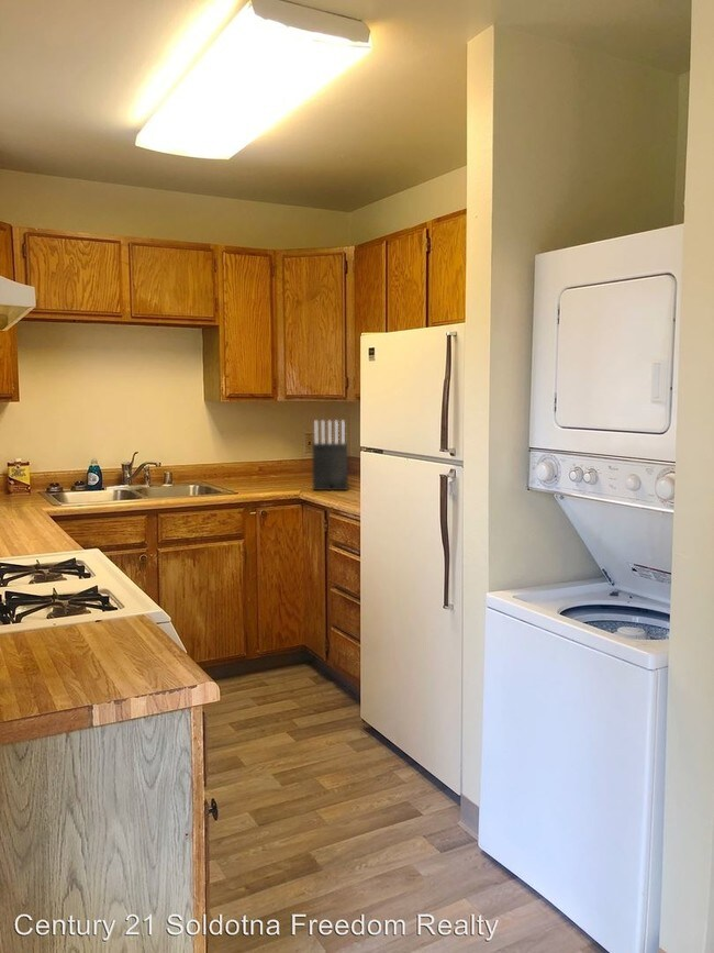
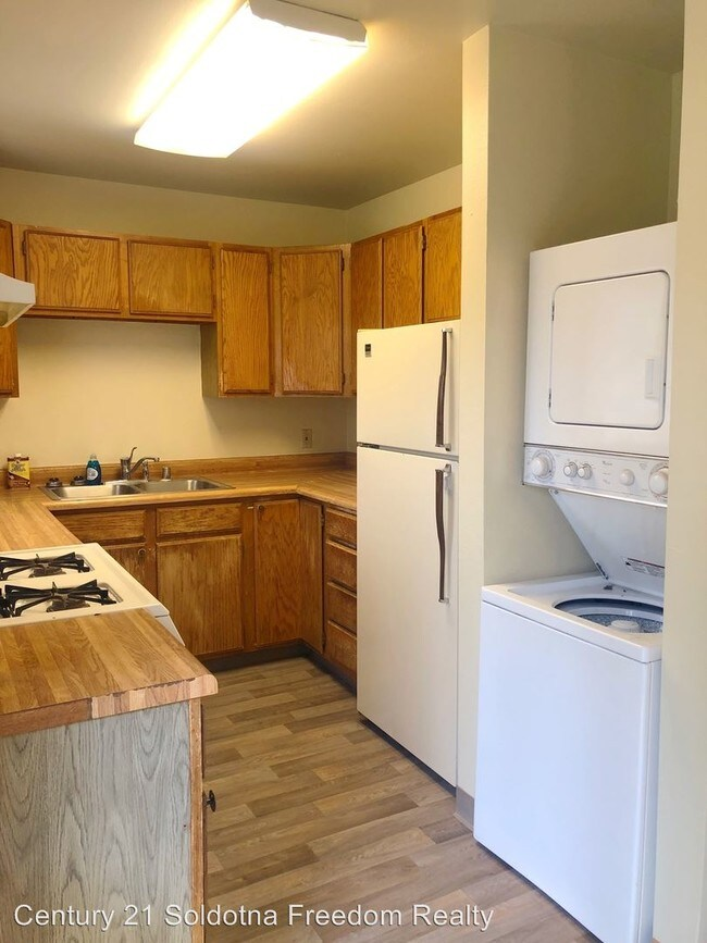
- knife block (330, 455)
